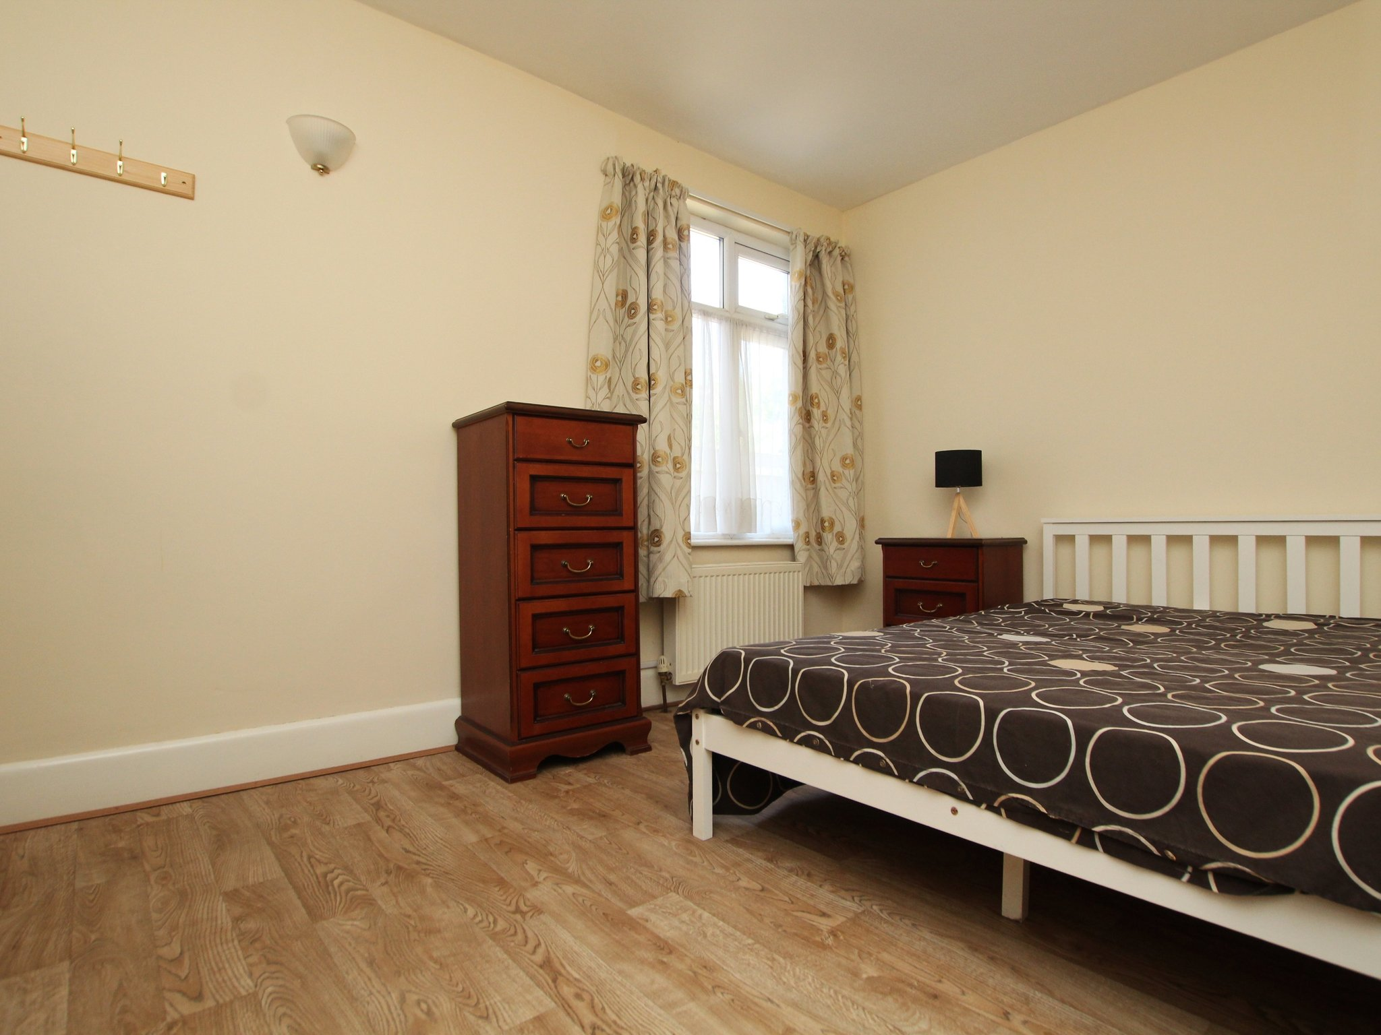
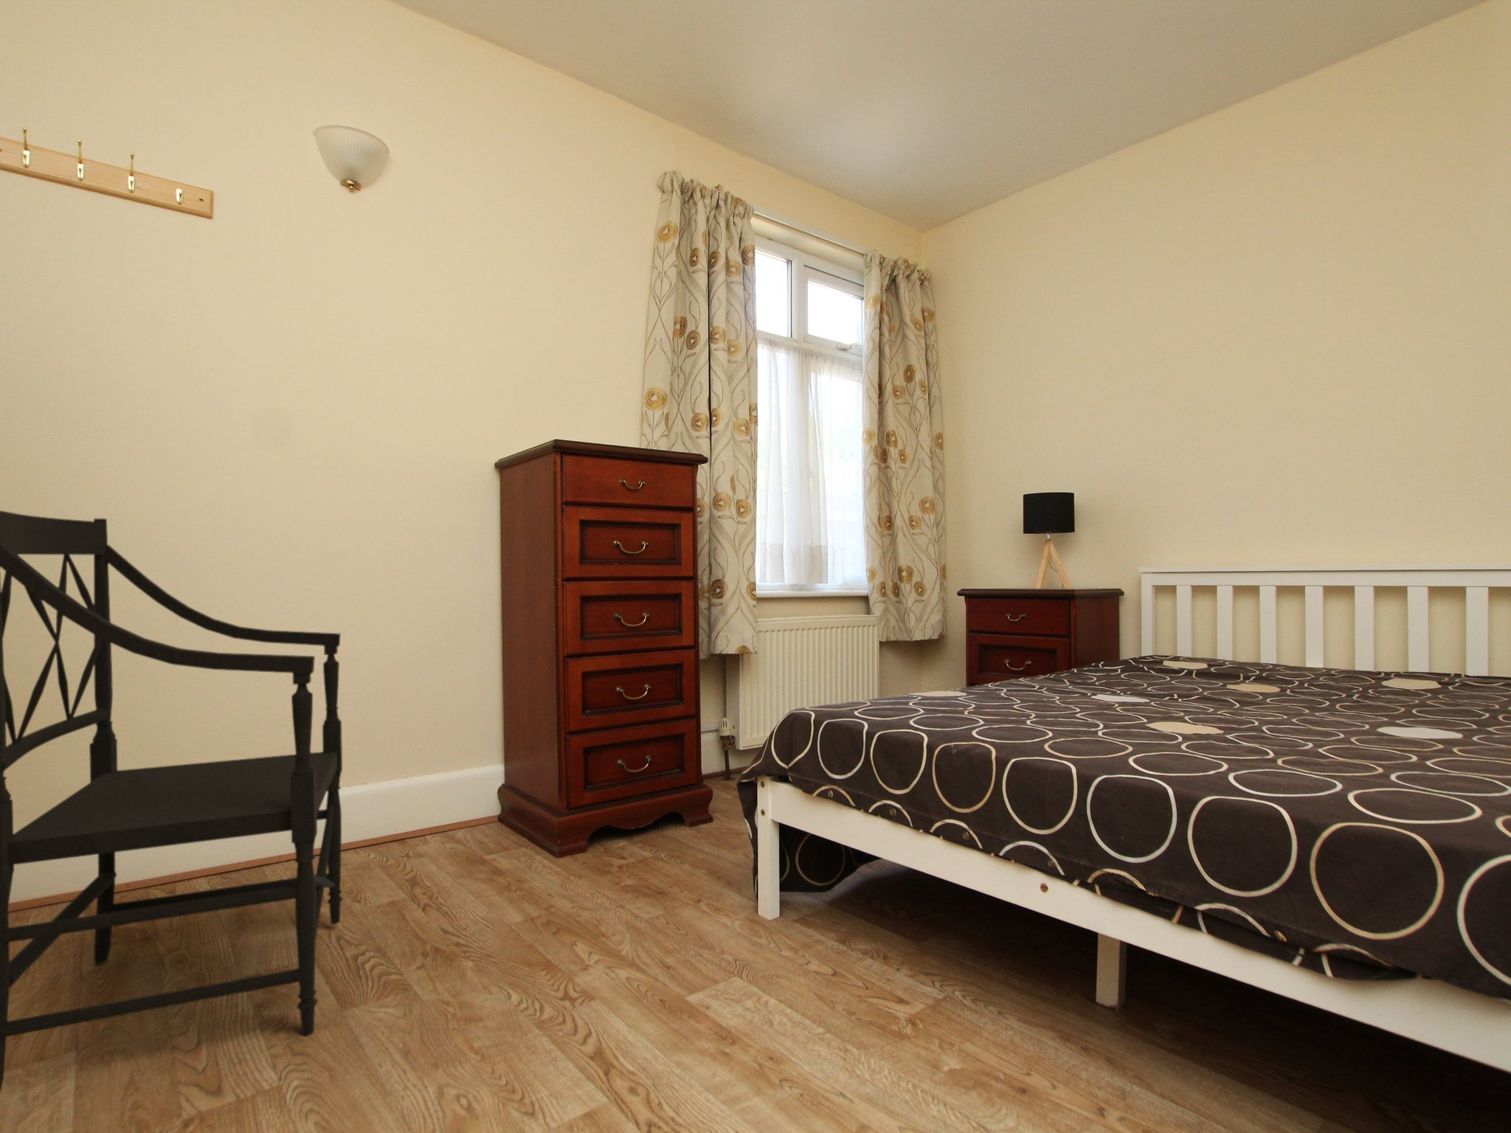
+ armchair (190, 763)
